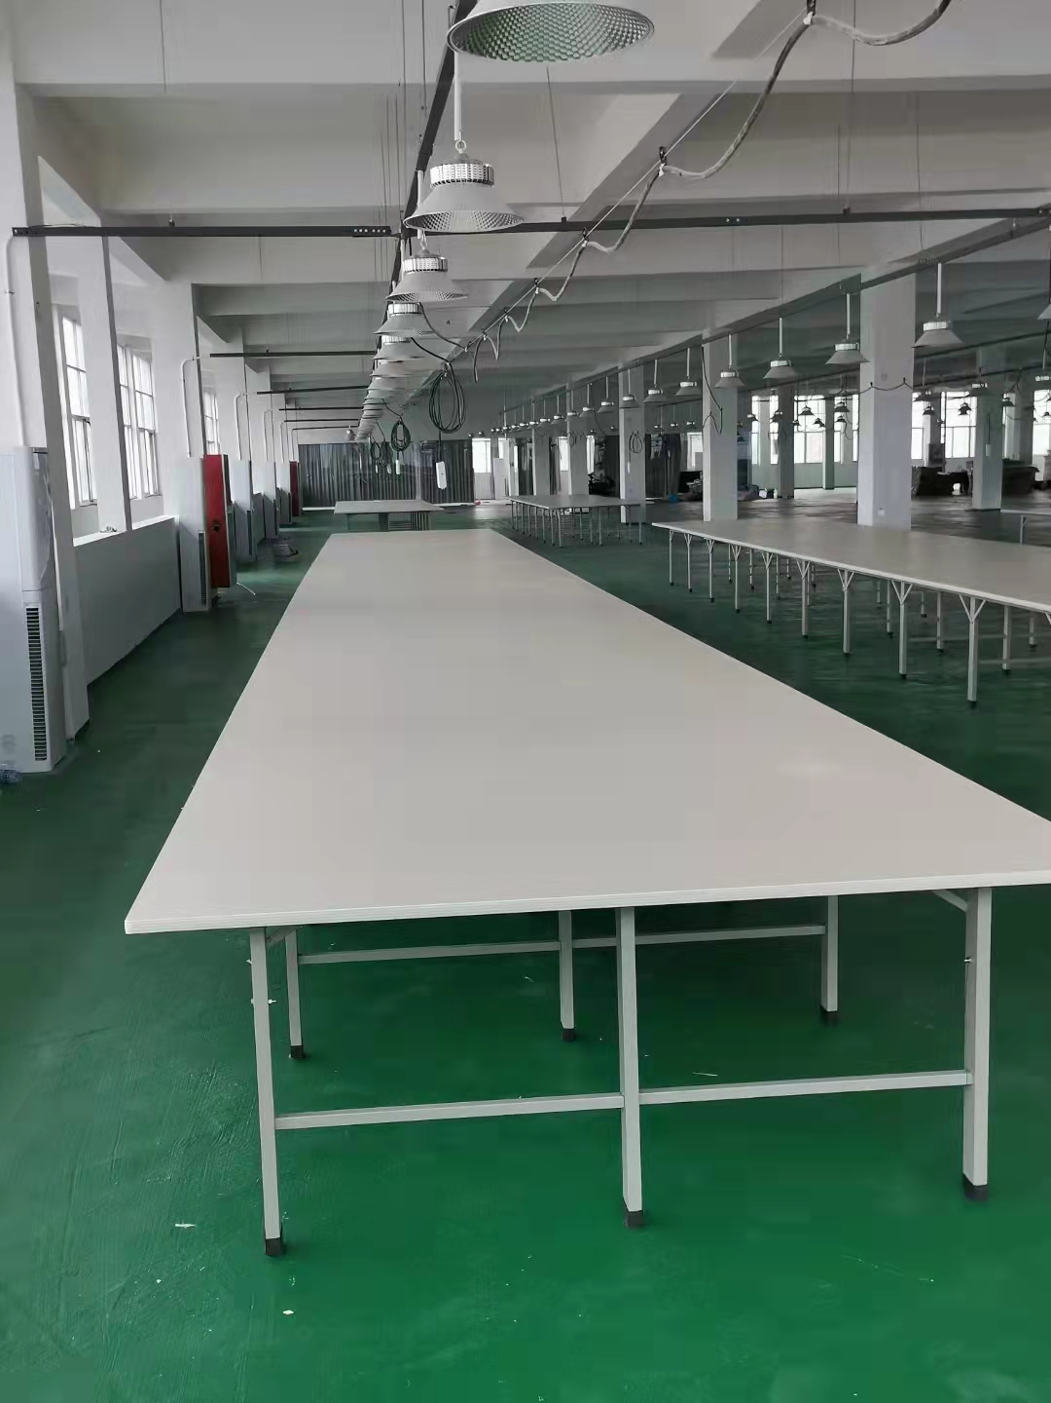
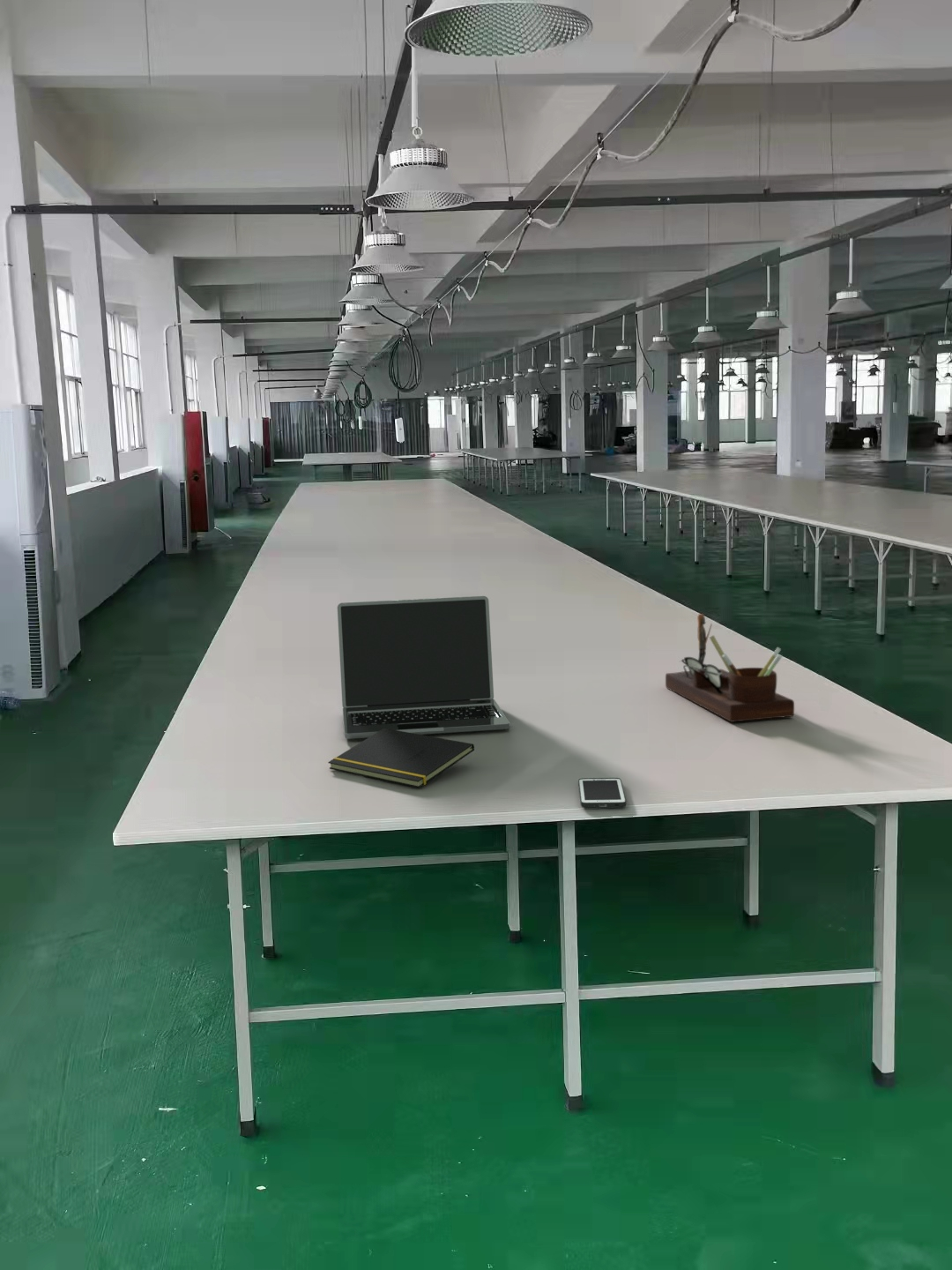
+ notepad (400, 756)
+ laptop (420, 664)
+ cell phone (601, 792)
+ desk organizer (727, 663)
